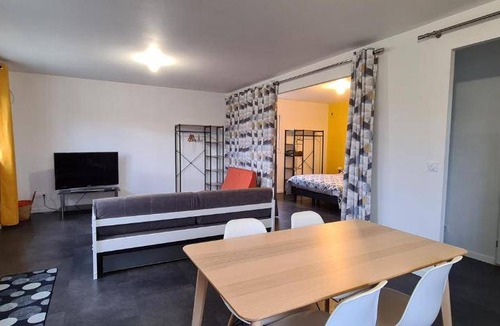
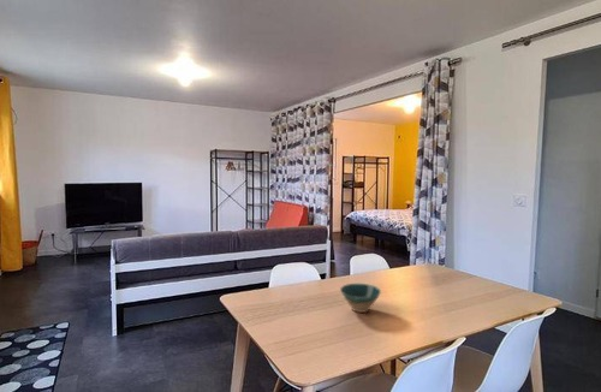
+ bowl (359, 298)
